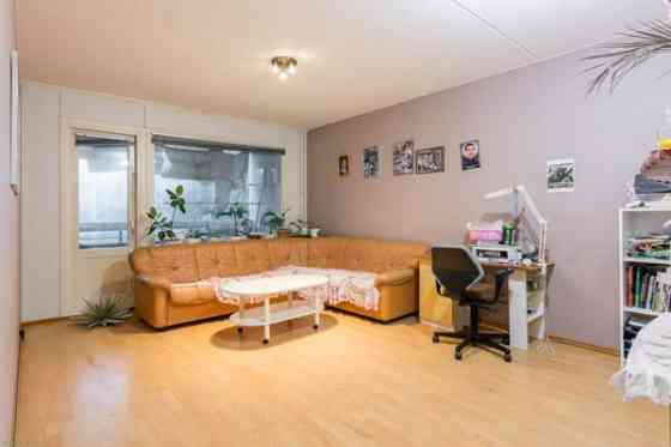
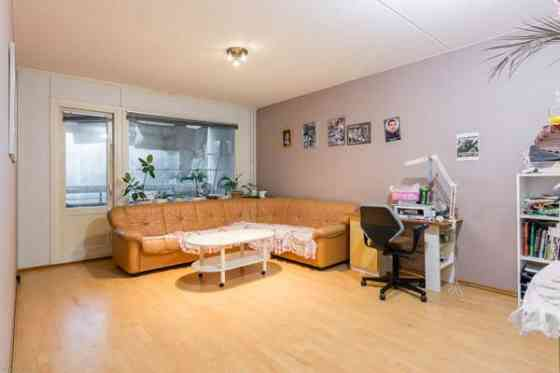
- decorative plant (101, 307)
